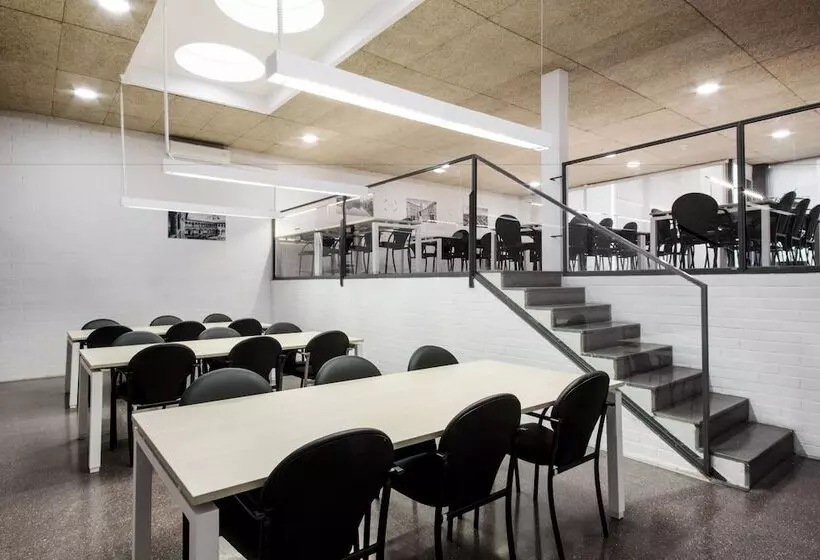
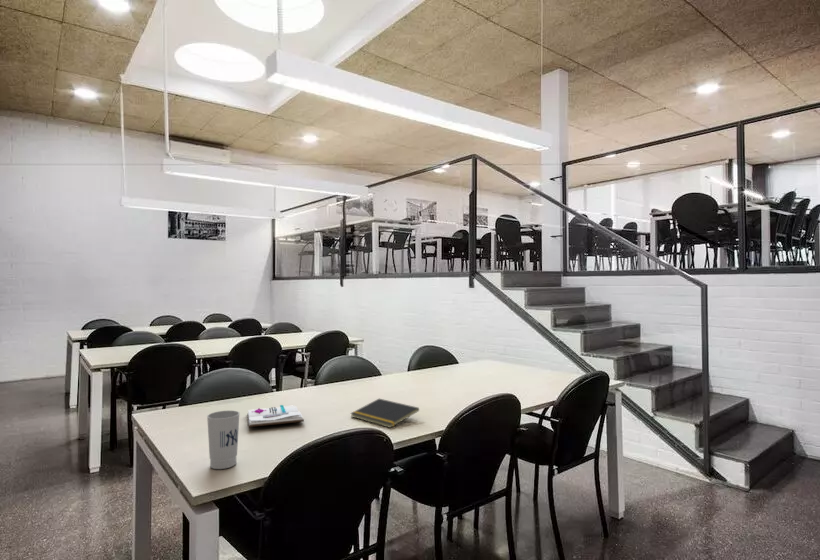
+ notepad (384, 412)
+ cup (223, 439)
+ book (274, 414)
